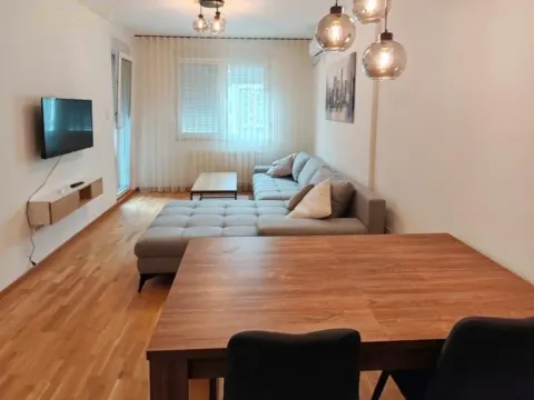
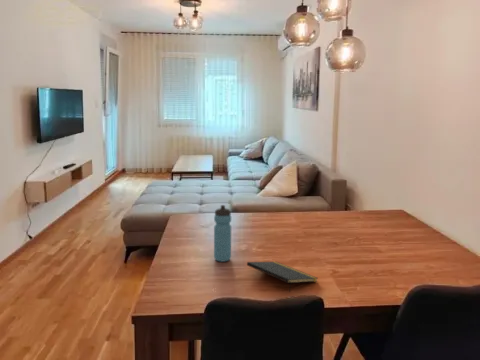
+ water bottle (222, 232)
+ notepad (281, 271)
